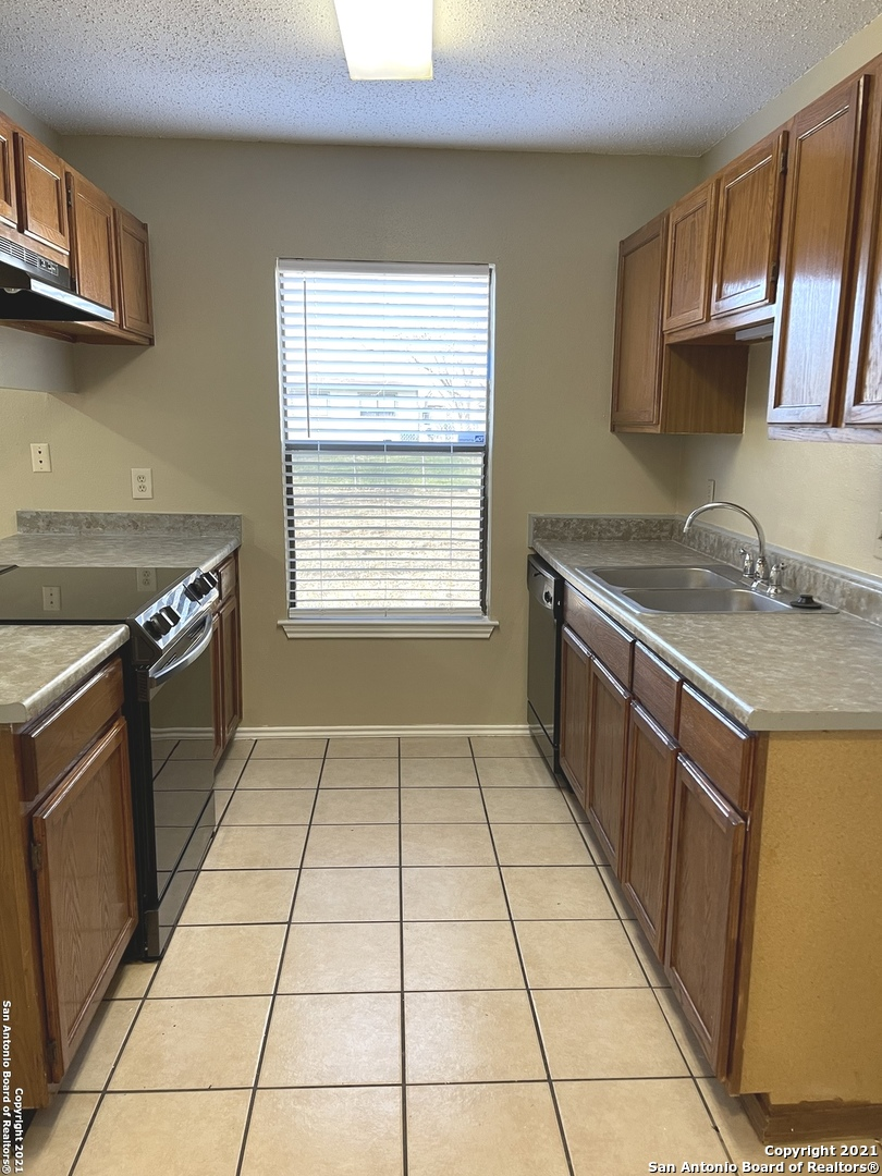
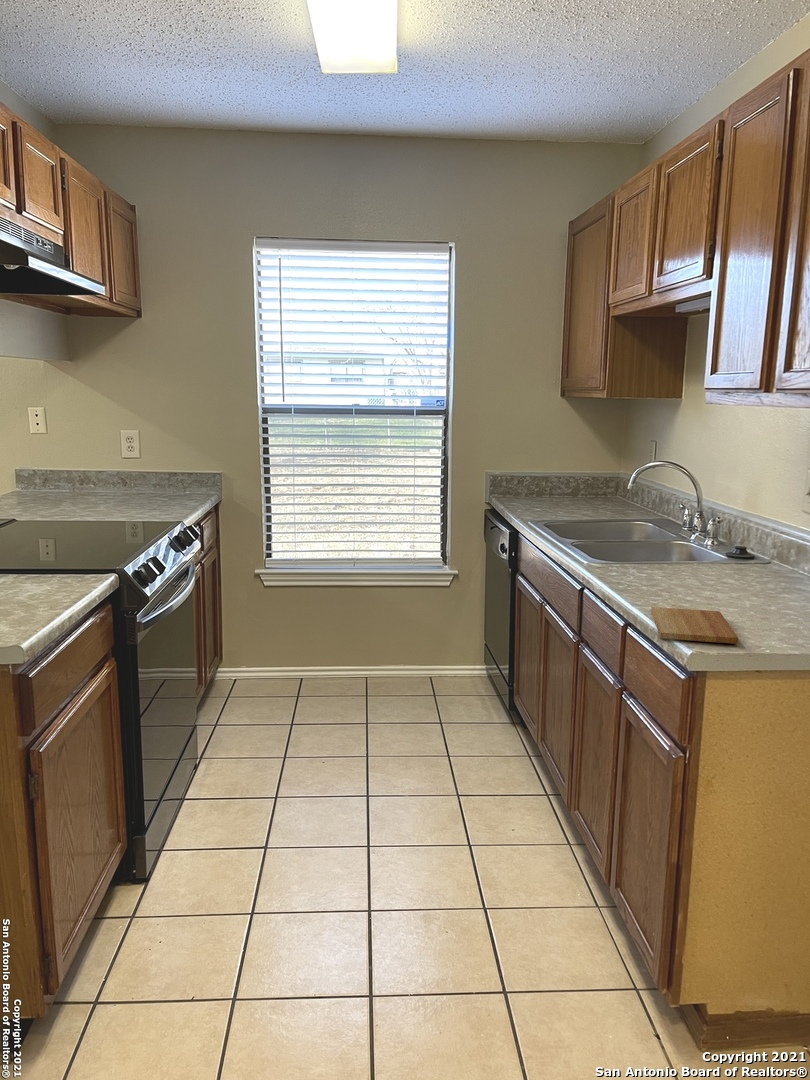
+ cutting board (691, 624)
